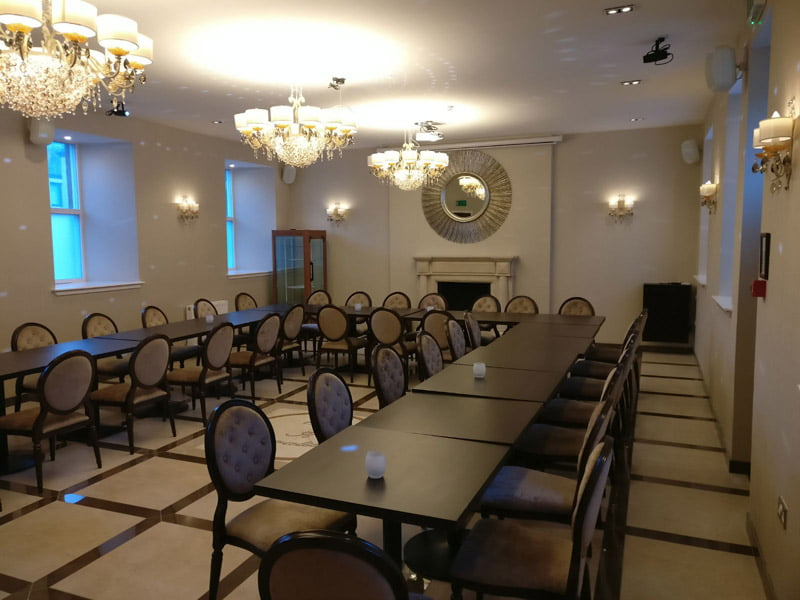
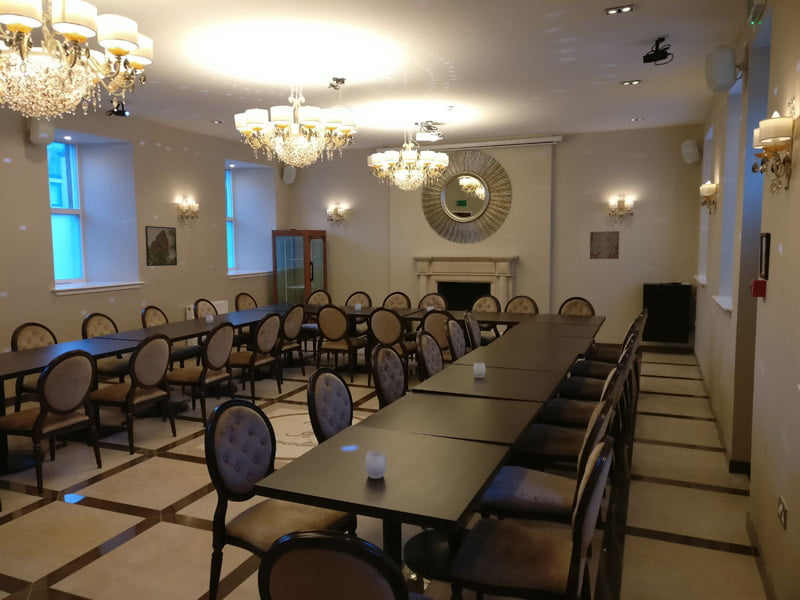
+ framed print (161, 246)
+ wall art (604, 245)
